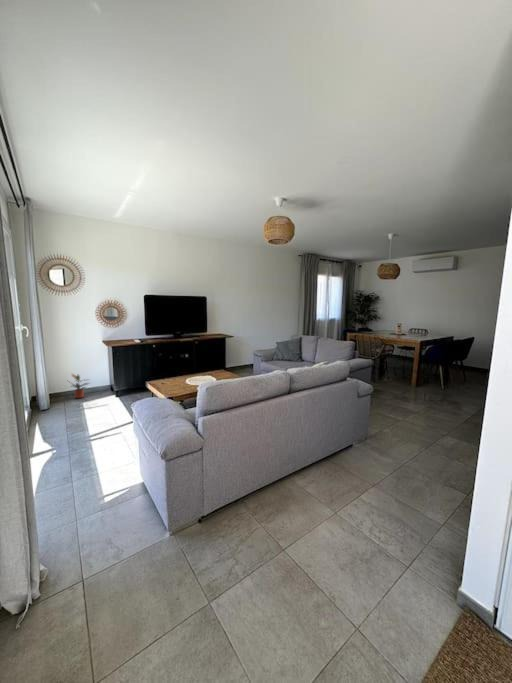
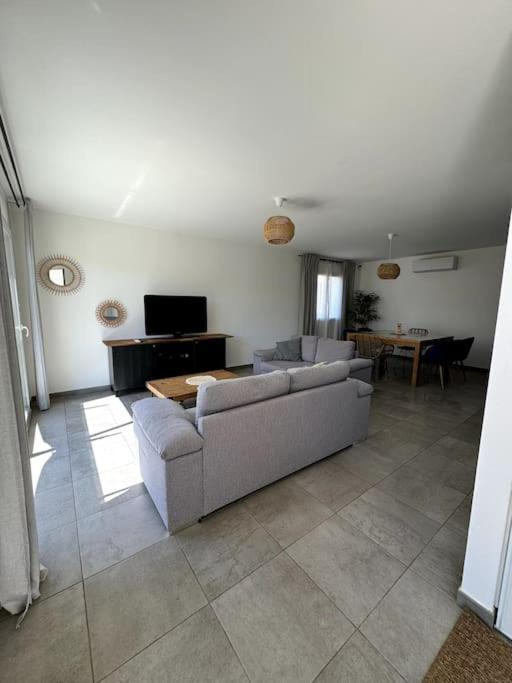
- potted plant (79, 385)
